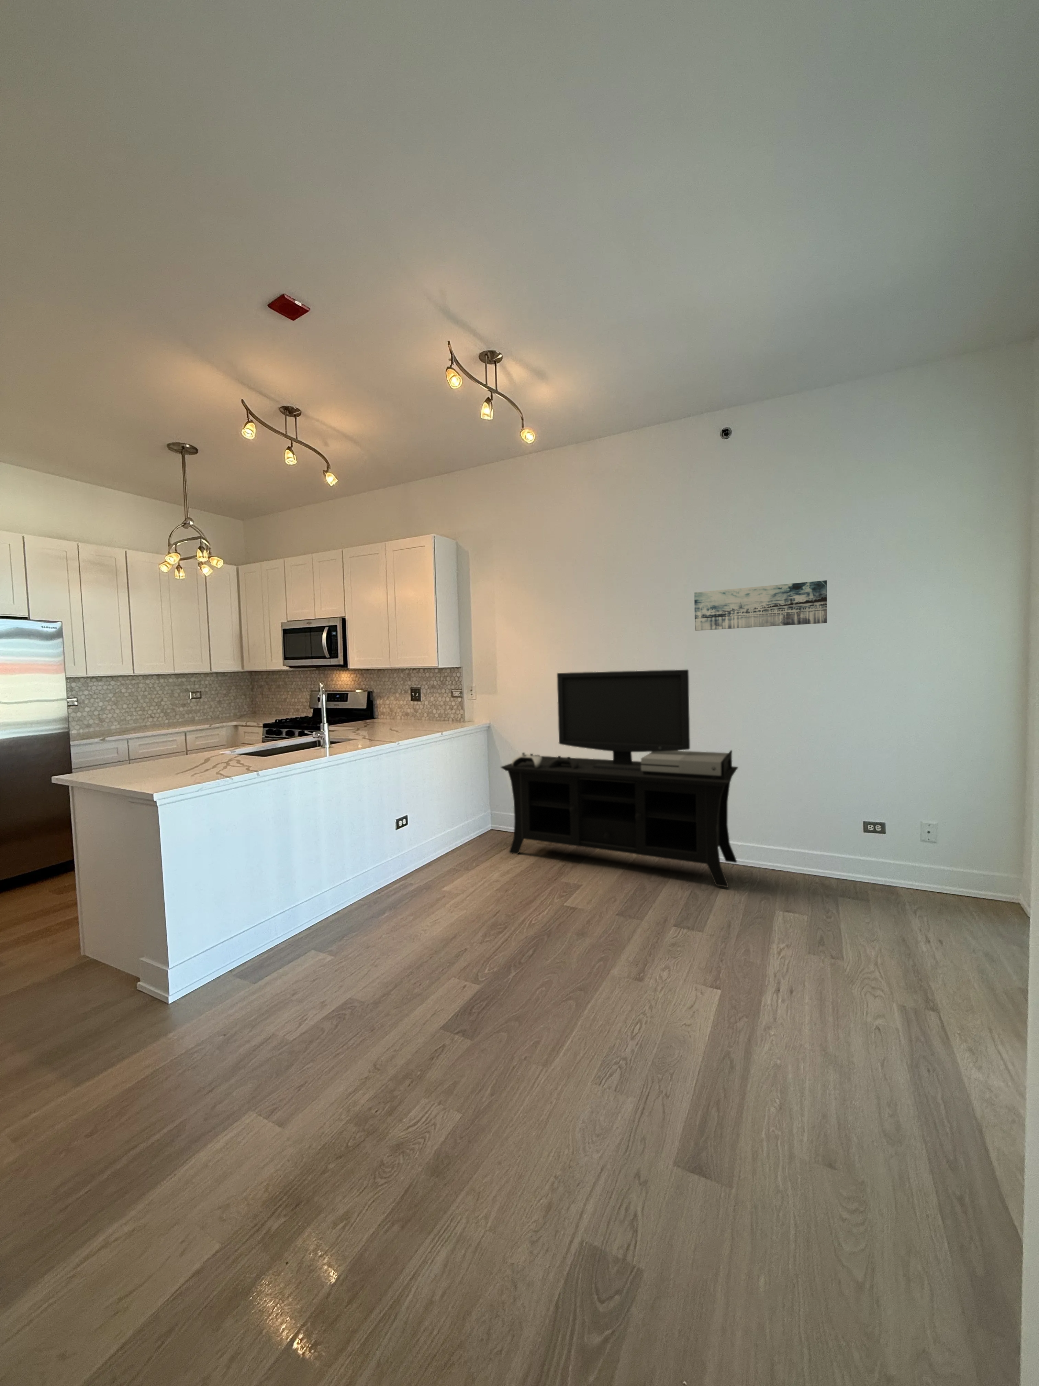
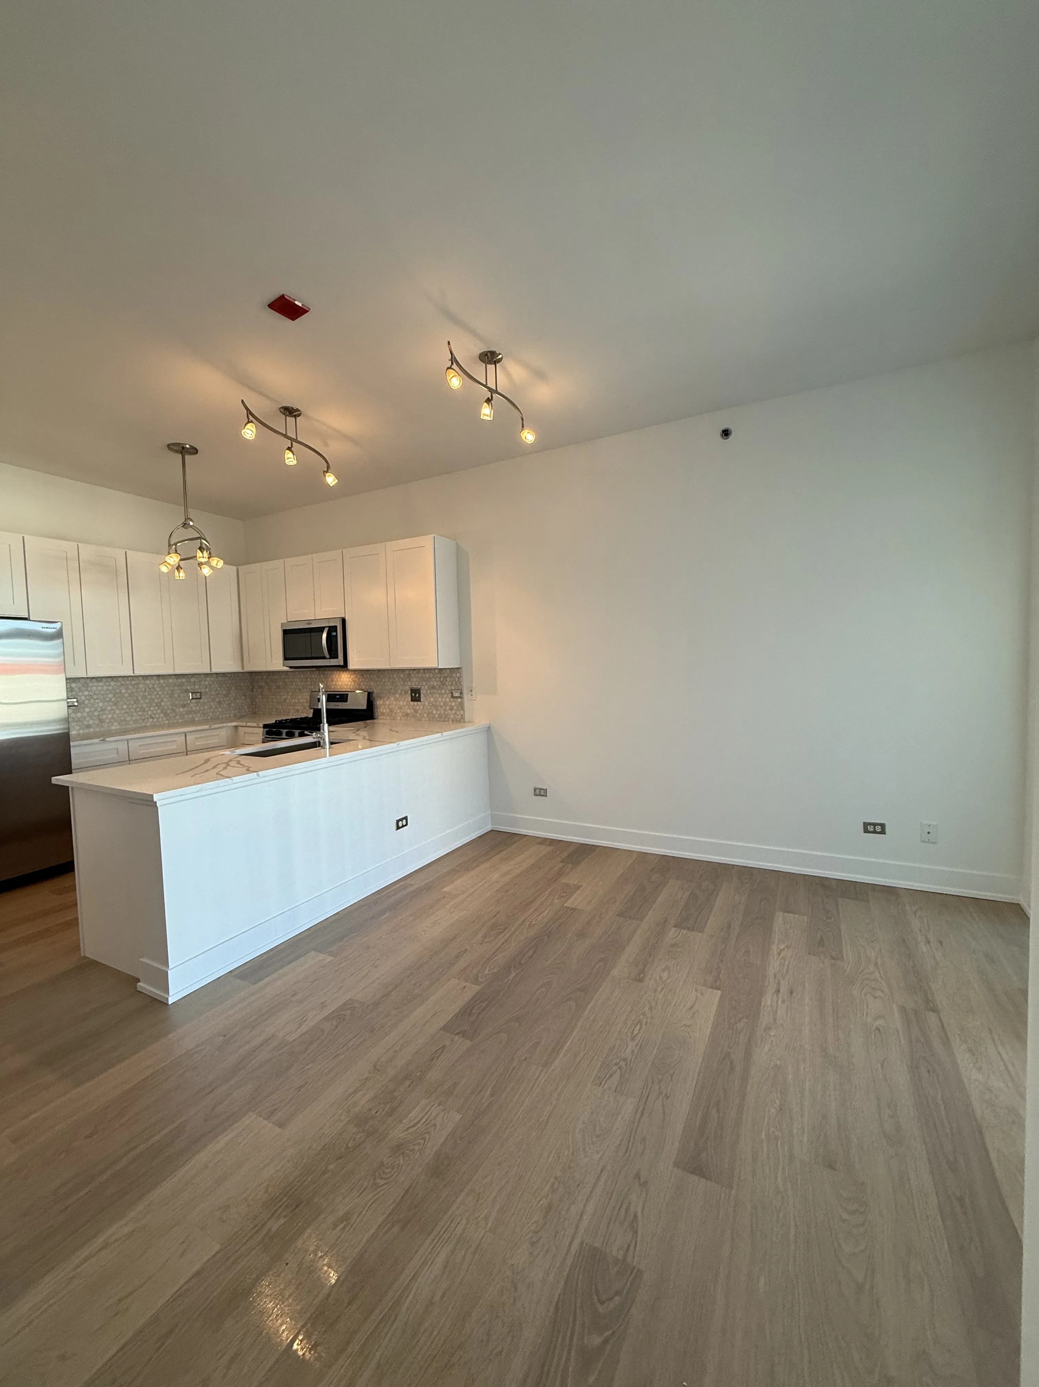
- wall art (757, 607)
- media console (616, 765)
